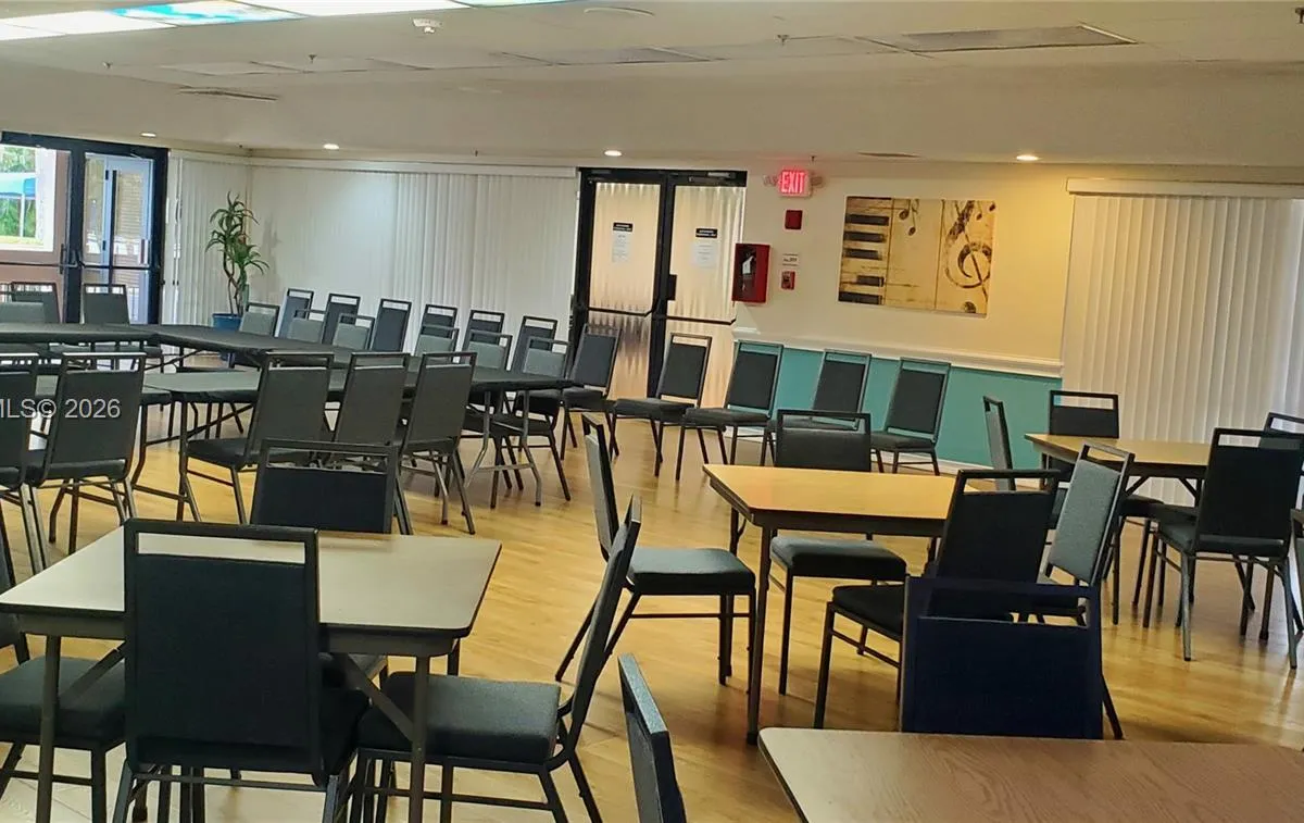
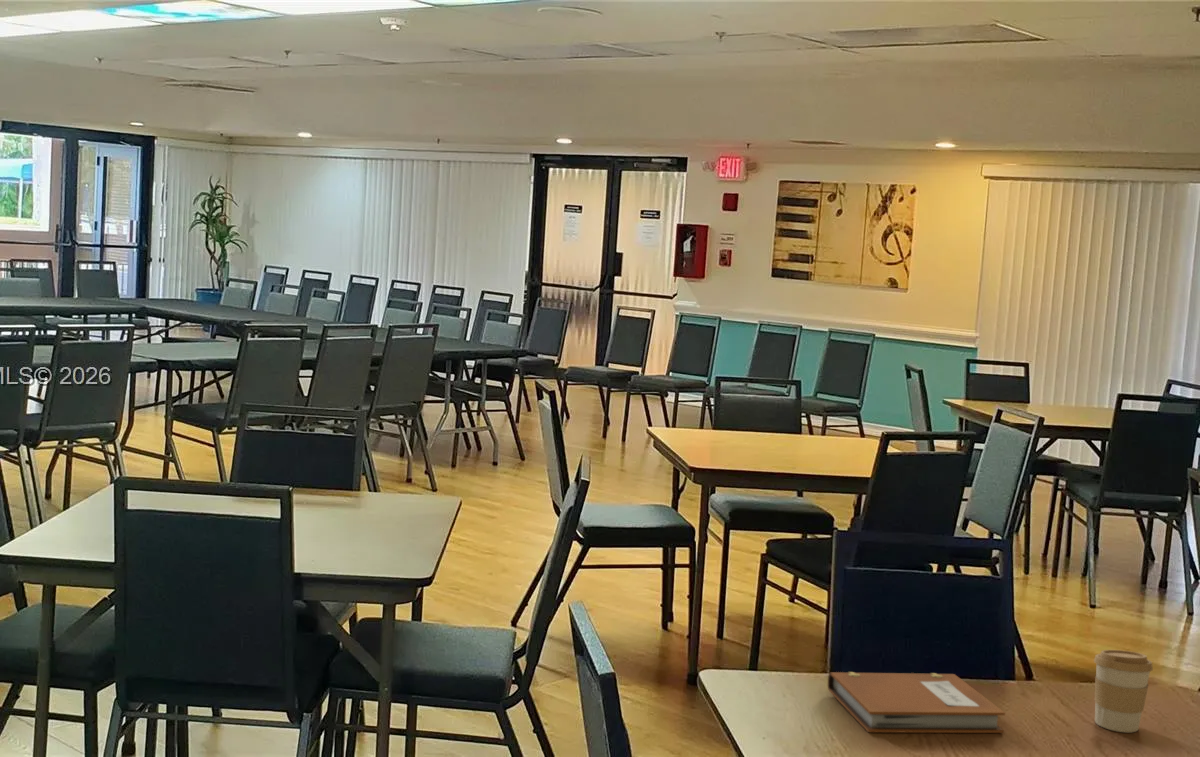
+ coffee cup (1120, 688)
+ notebook (915, 700)
